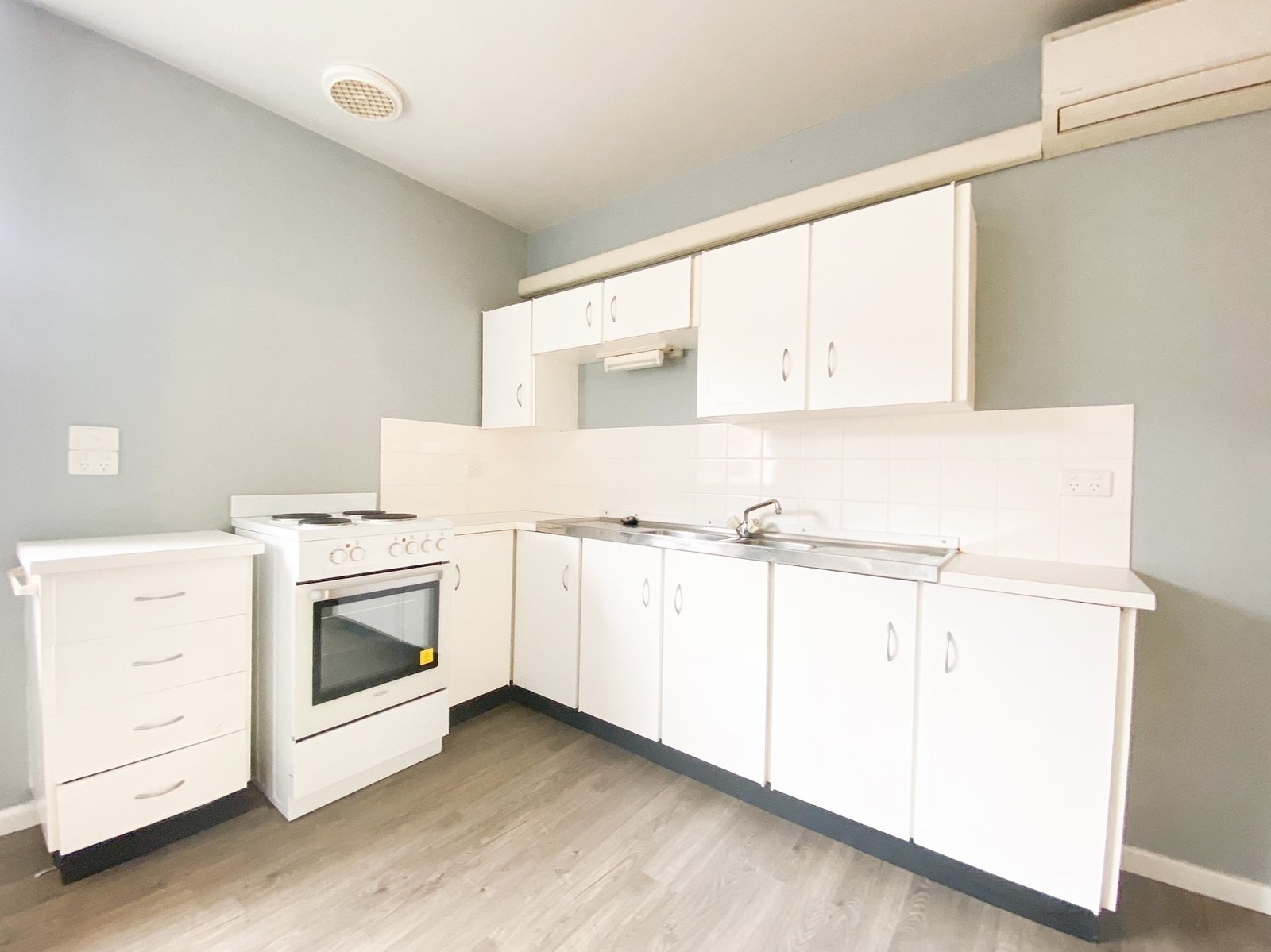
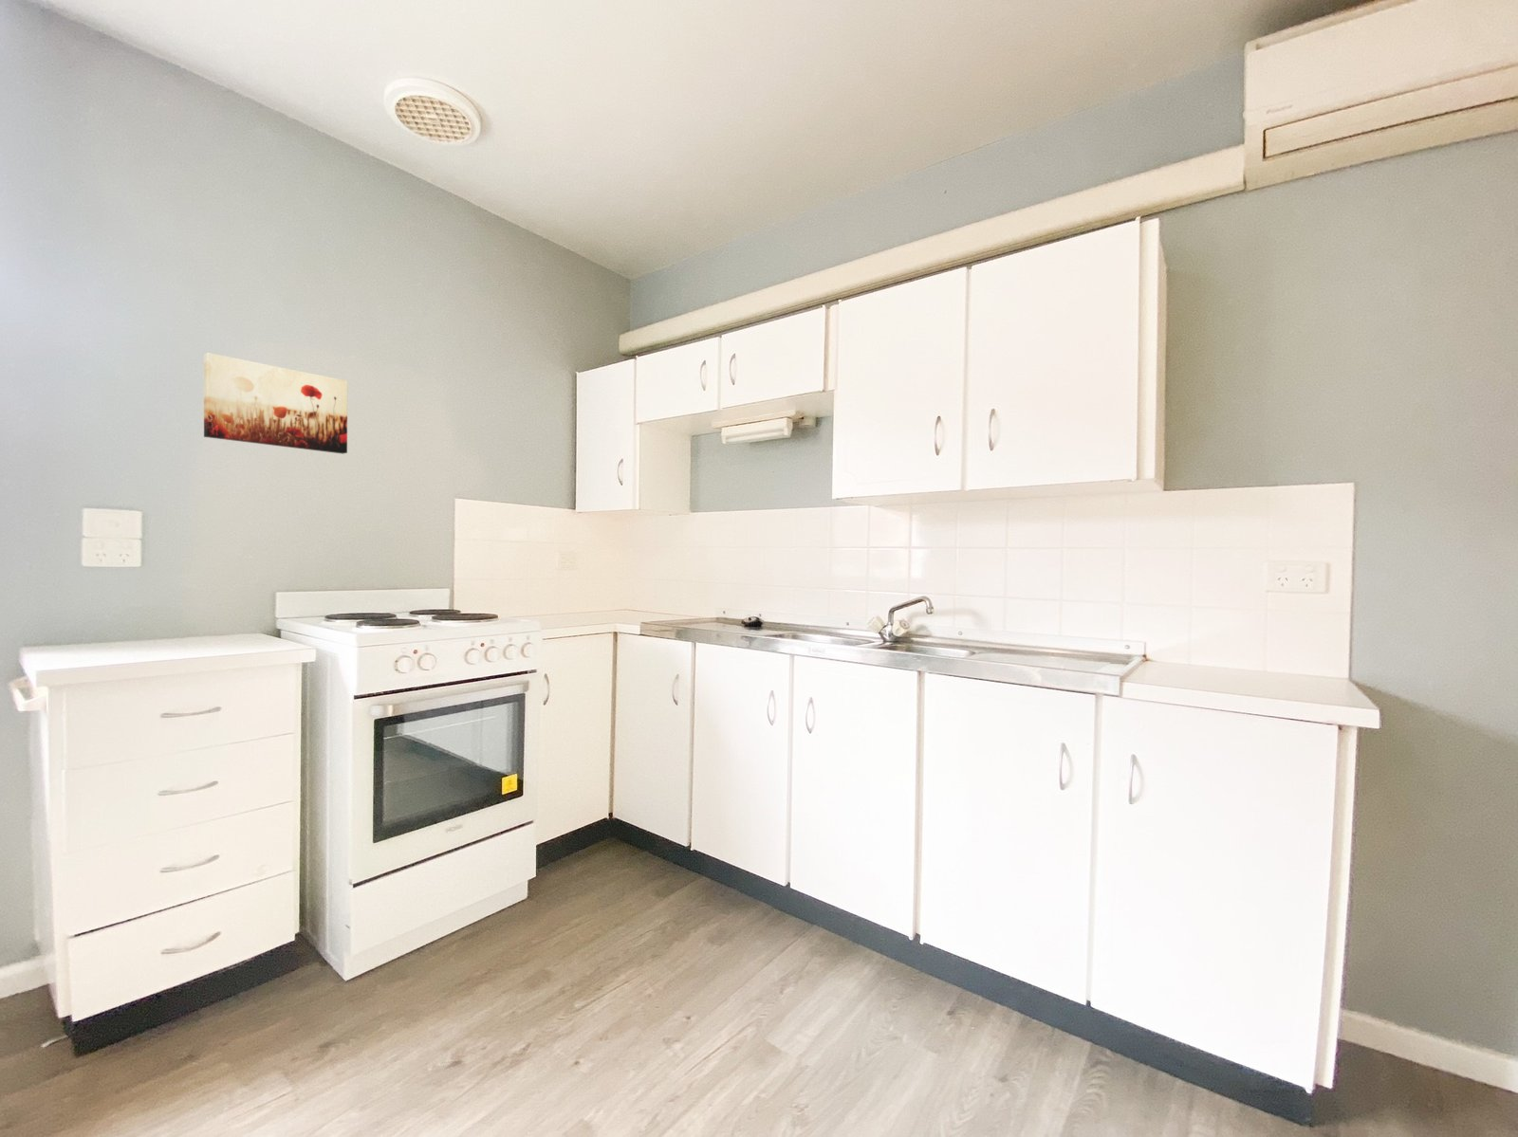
+ wall art (279, 407)
